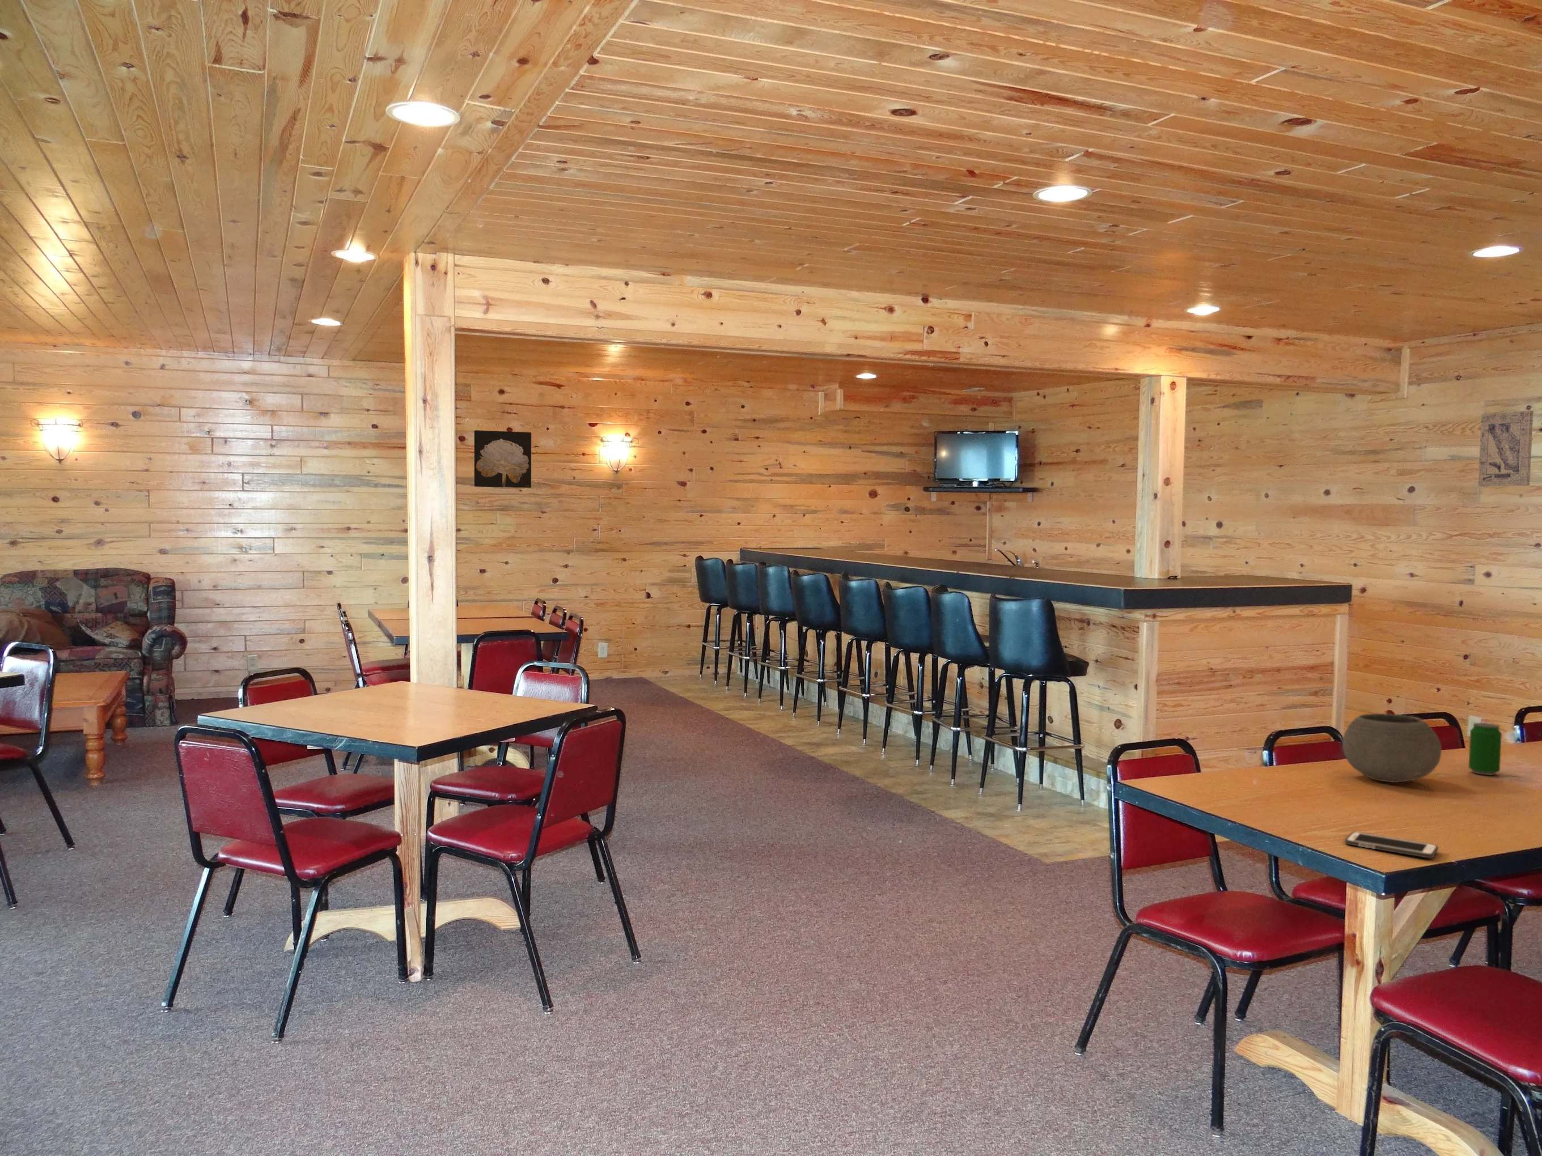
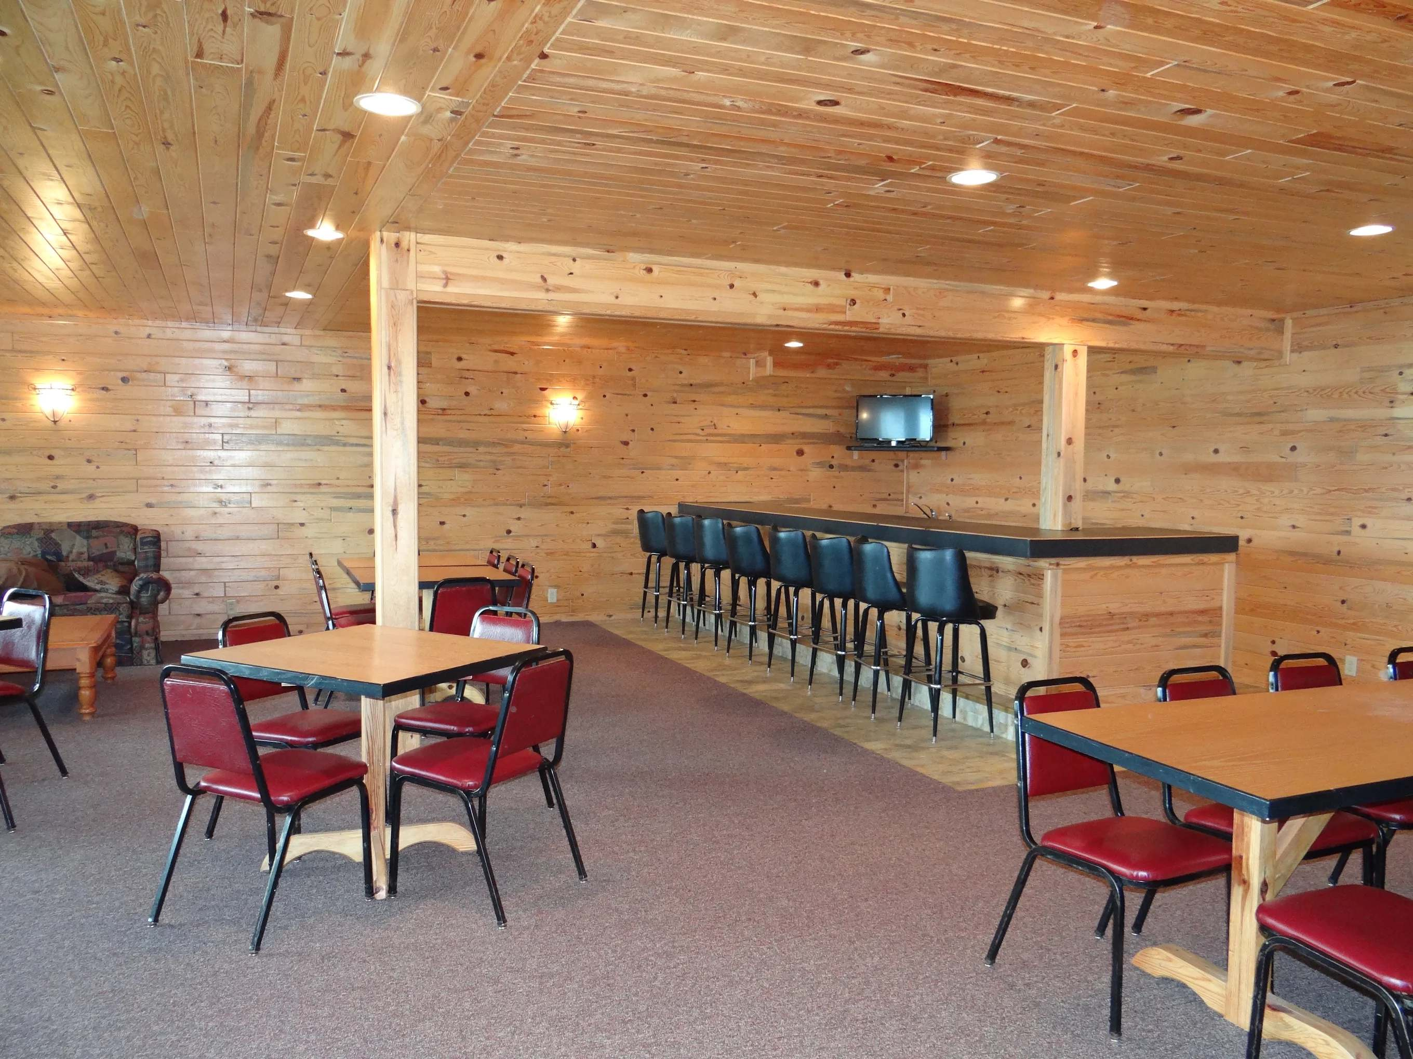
- wall art (503, 459)
- cell phone (1390, 844)
- beverage can (1485, 748)
- bowl (1390, 748)
- wall art (1504, 449)
